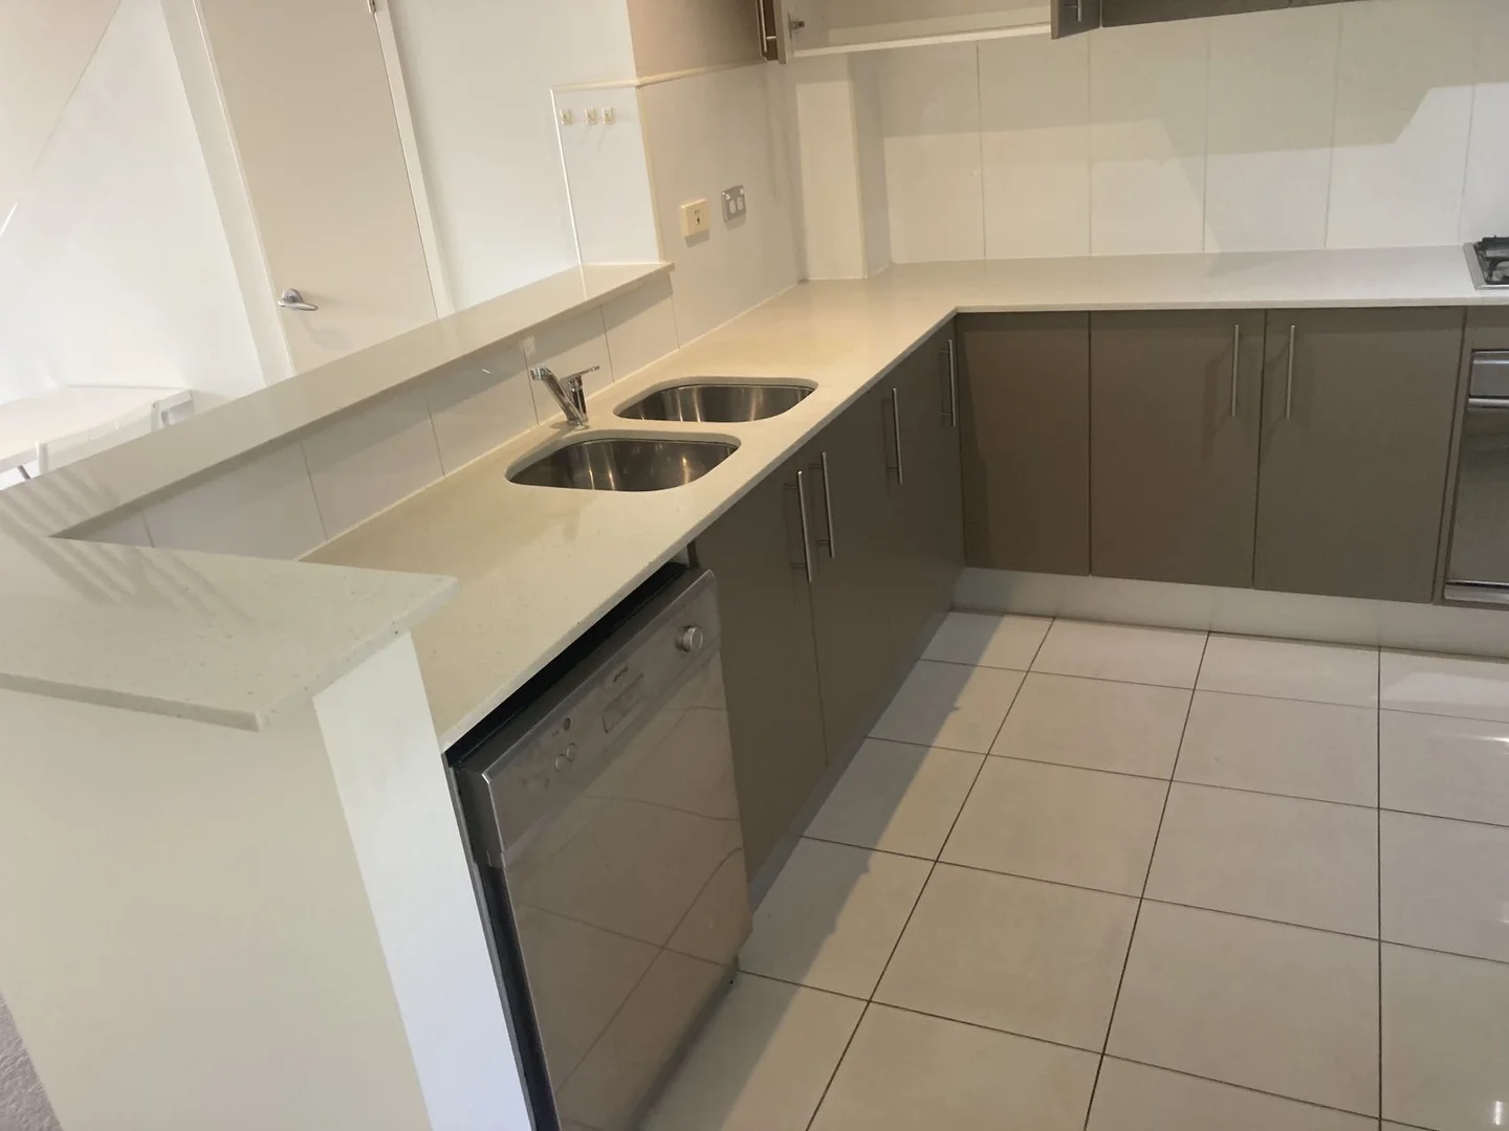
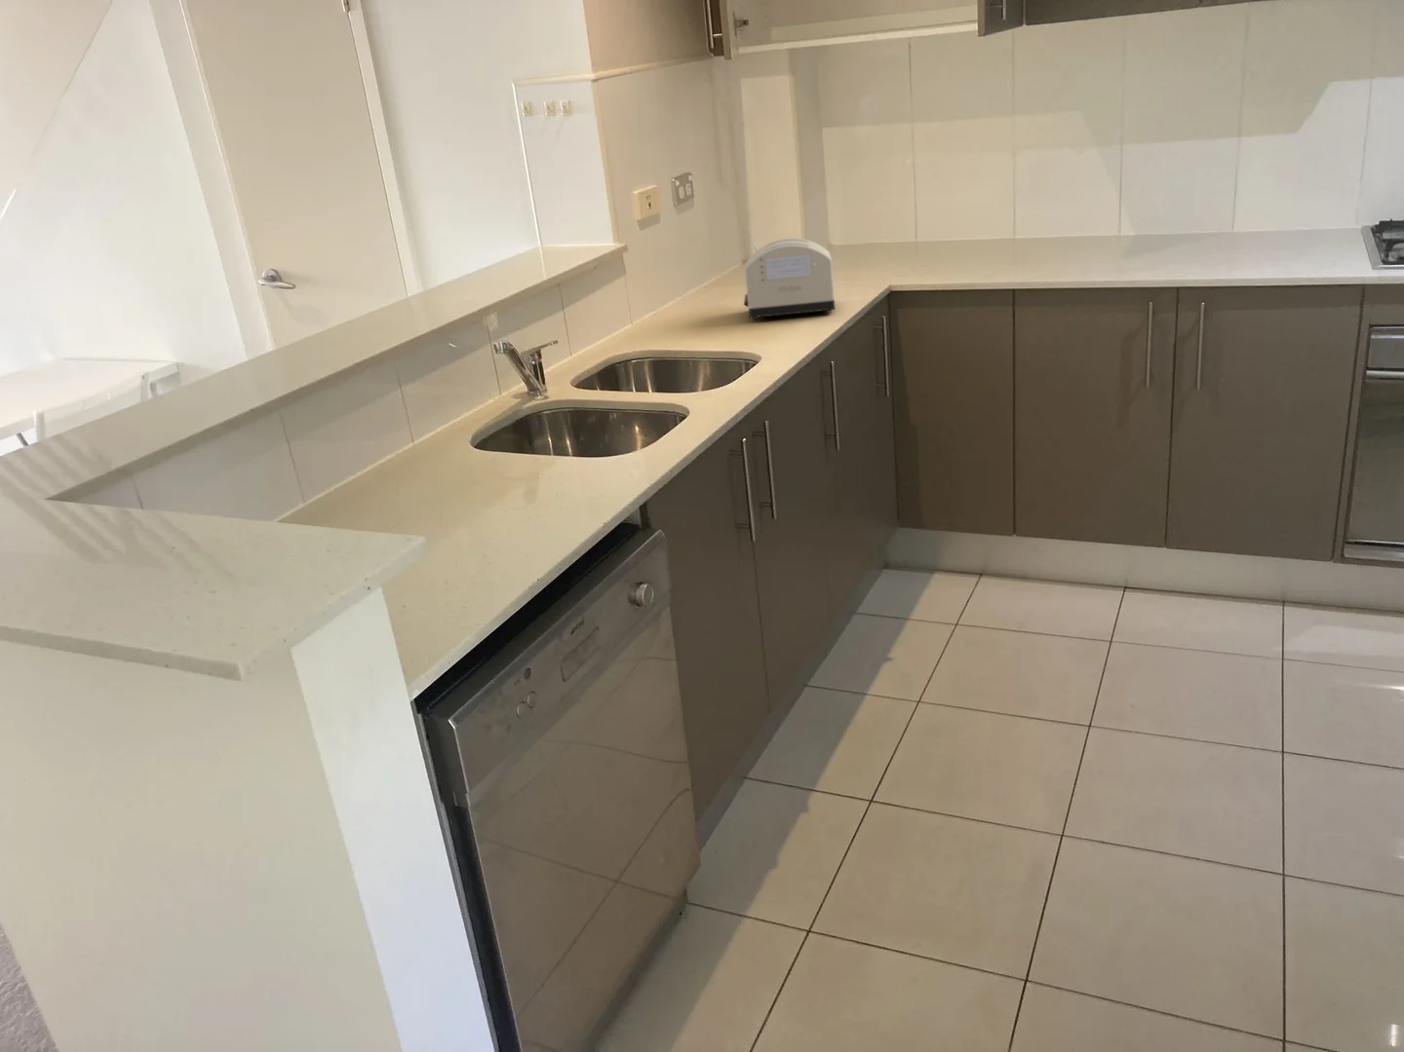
+ toaster (788, 274)
